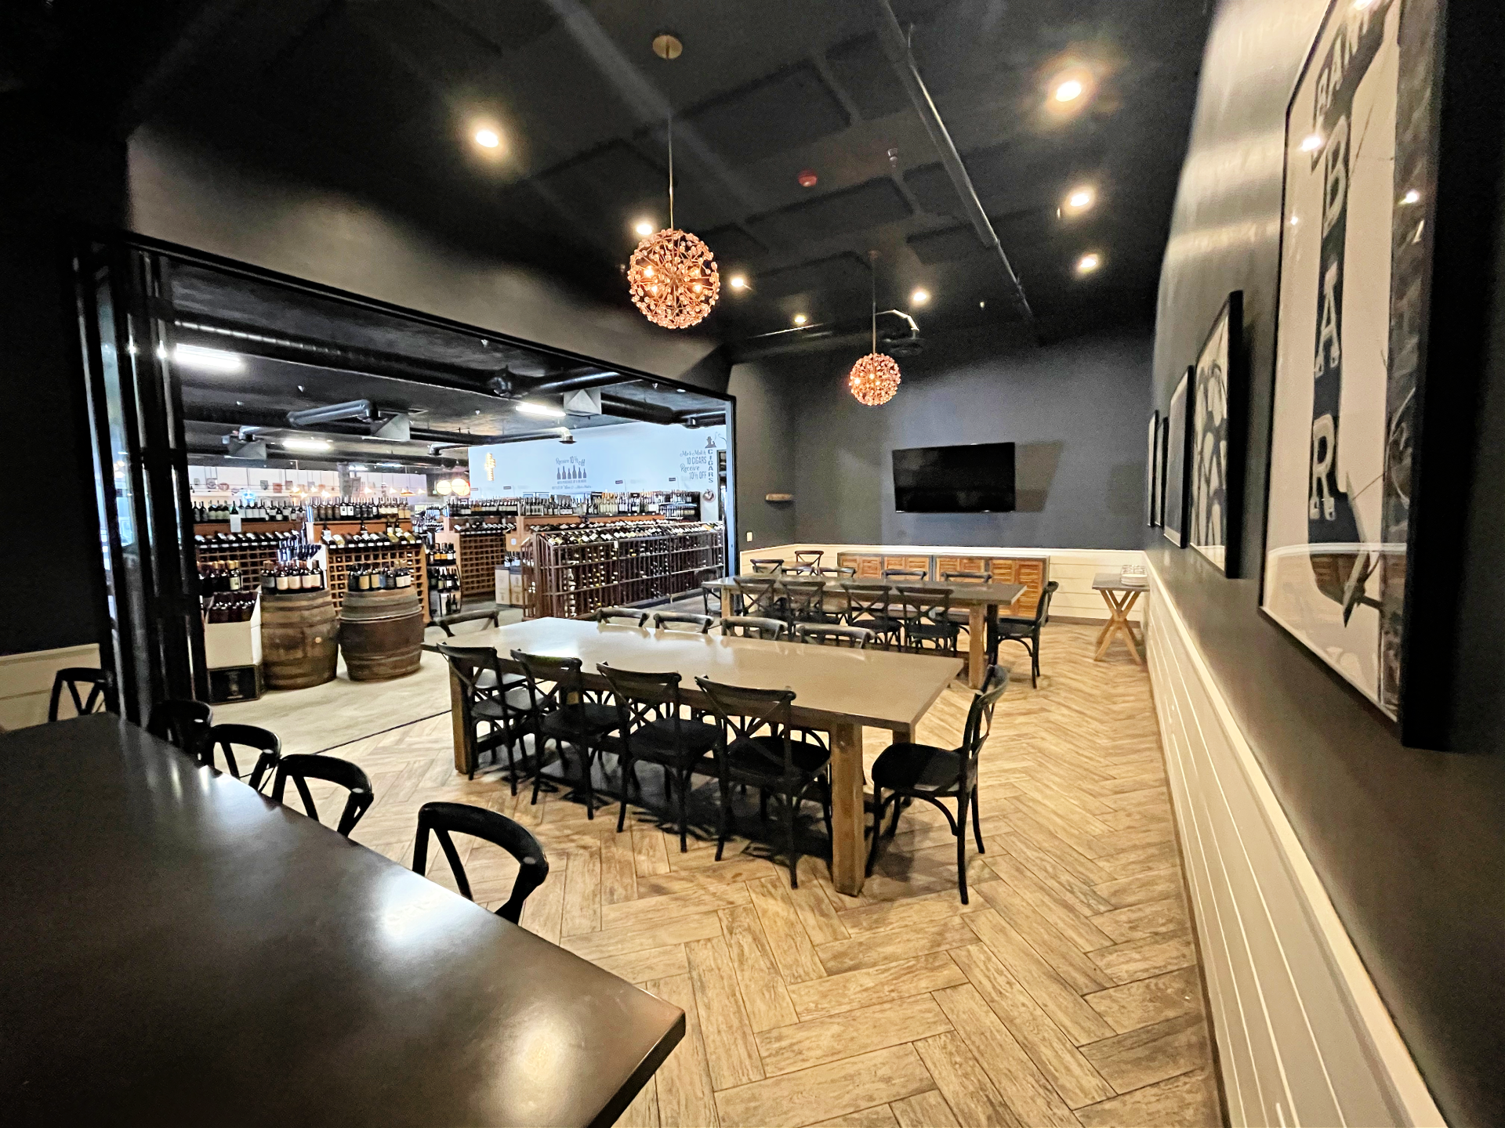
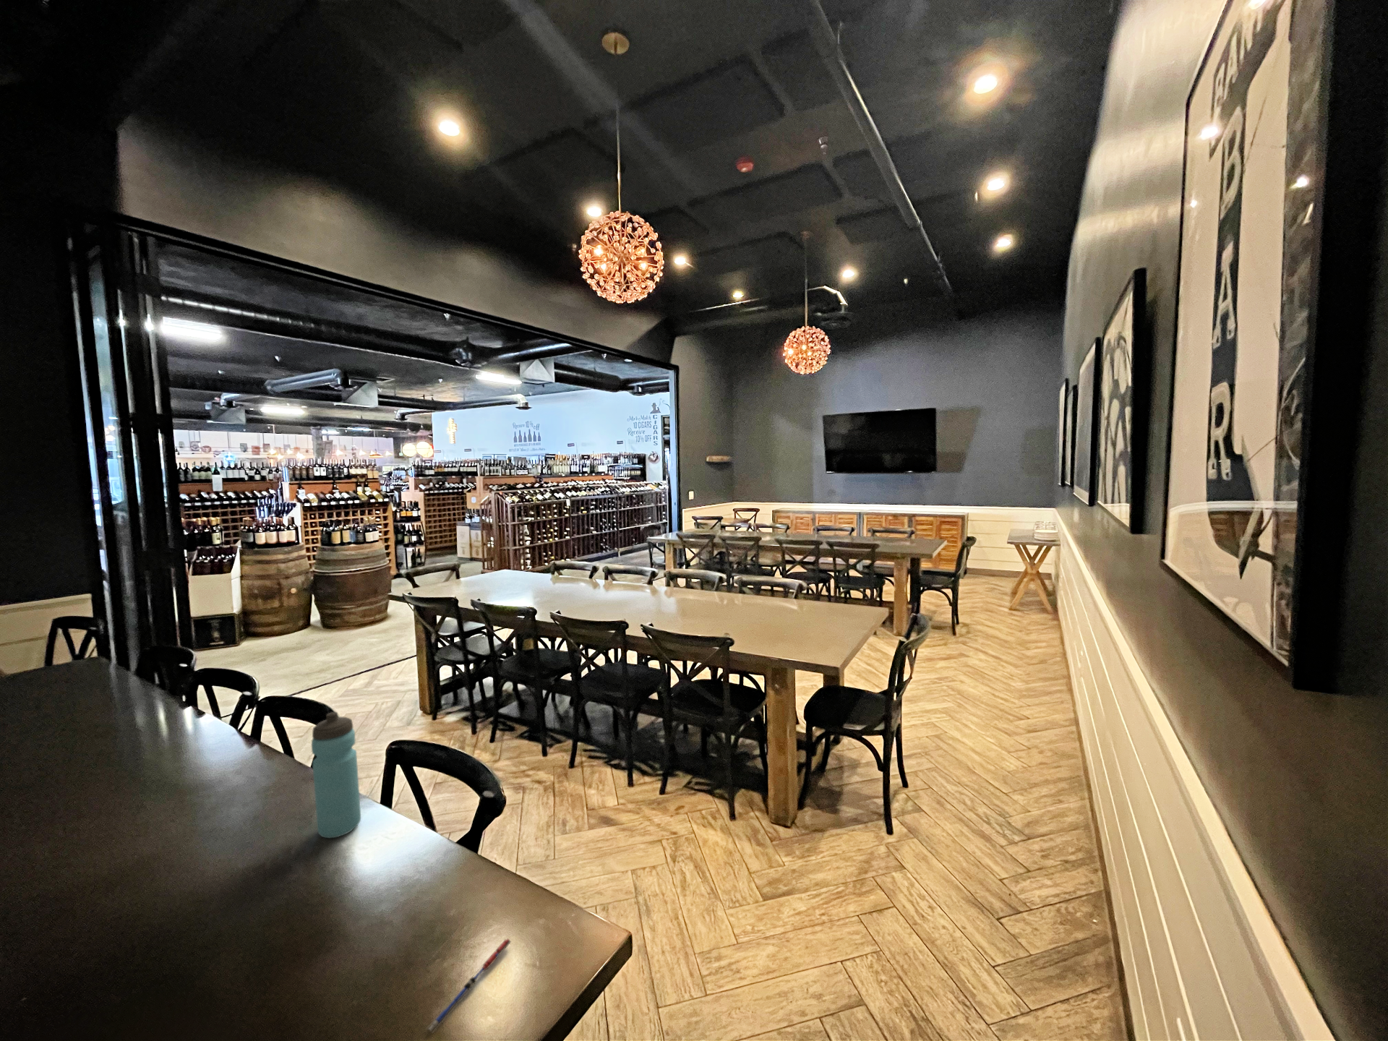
+ pen (471, 980)
+ water bottle (336, 771)
